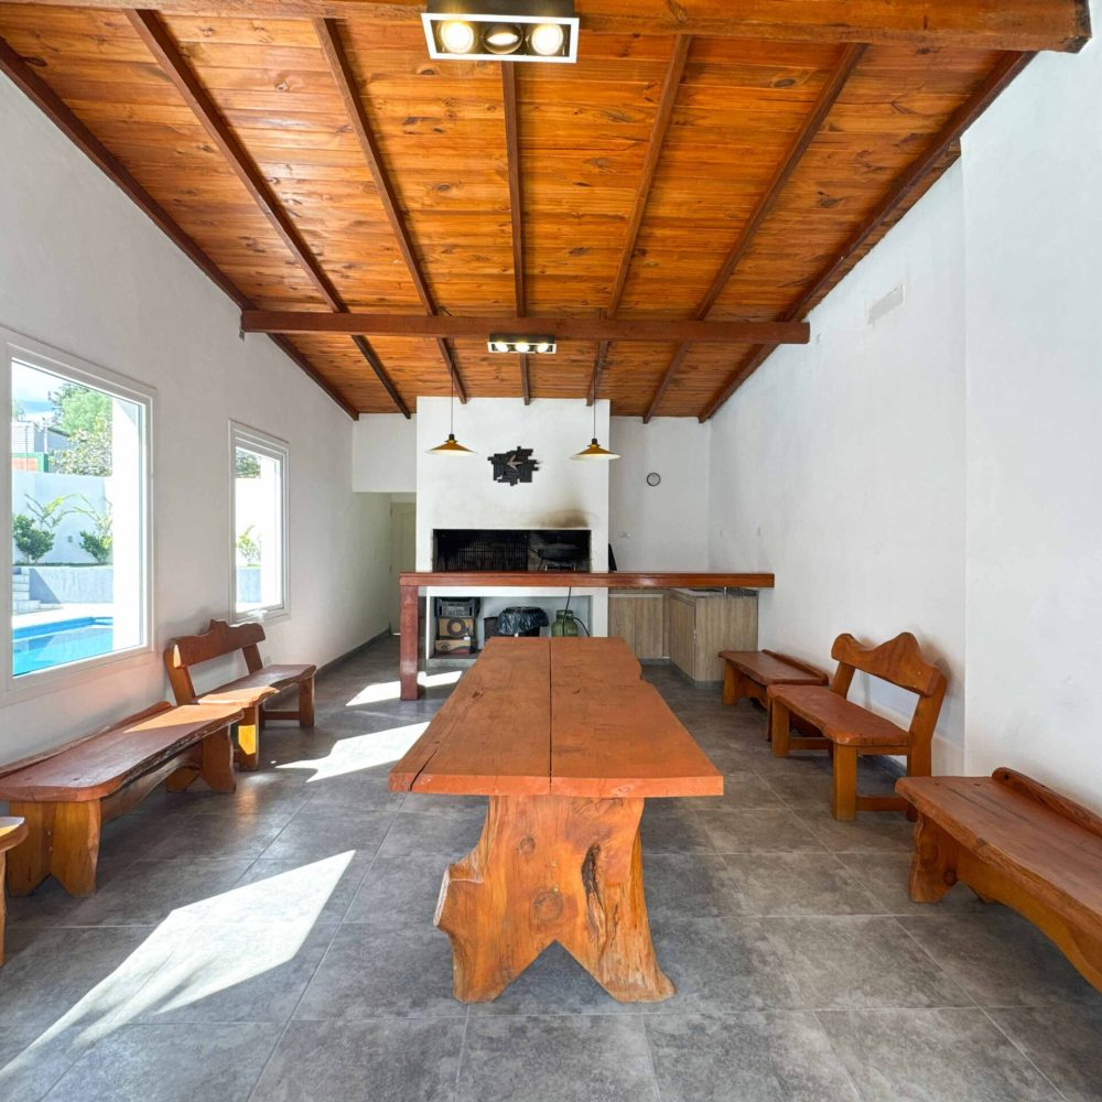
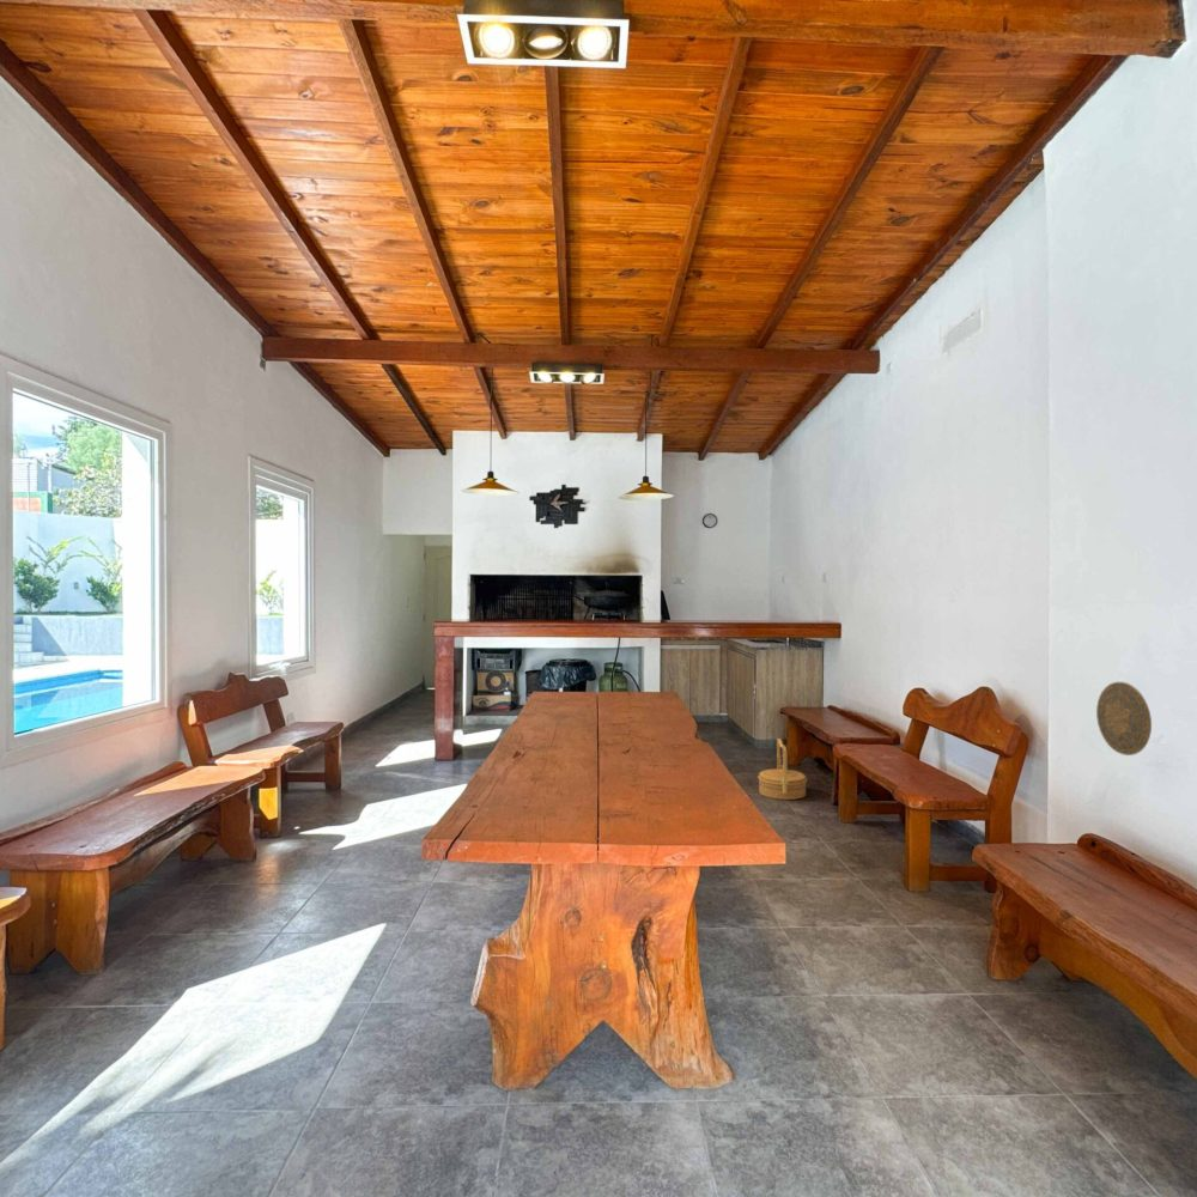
+ basket (782, 767)
+ decorative plate (1119, 718)
